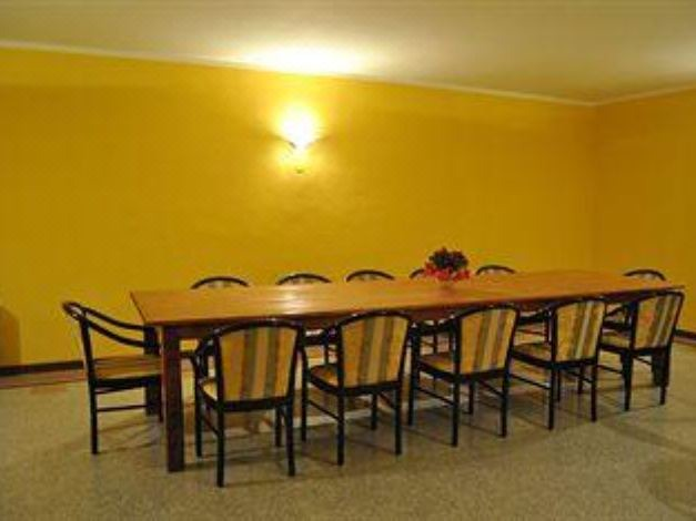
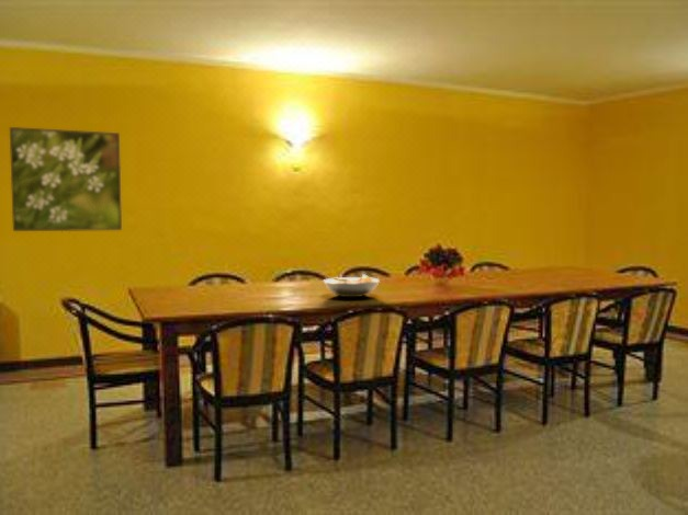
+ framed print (67, 180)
+ fruit bowl (351, 285)
